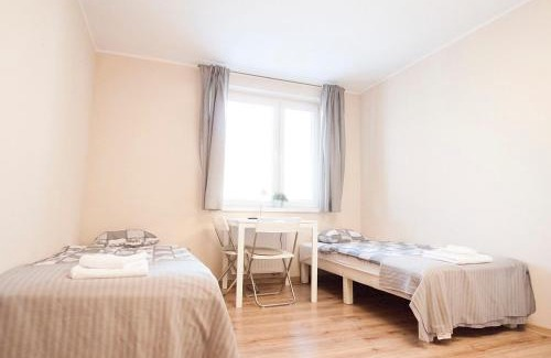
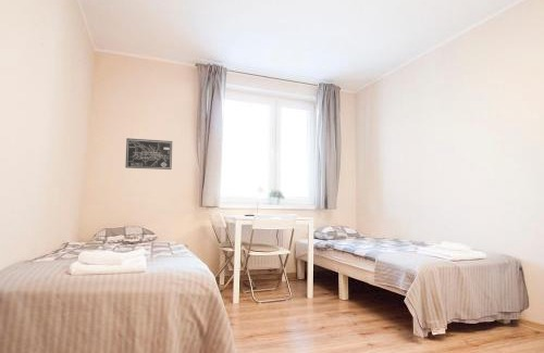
+ wall art (149, 154)
